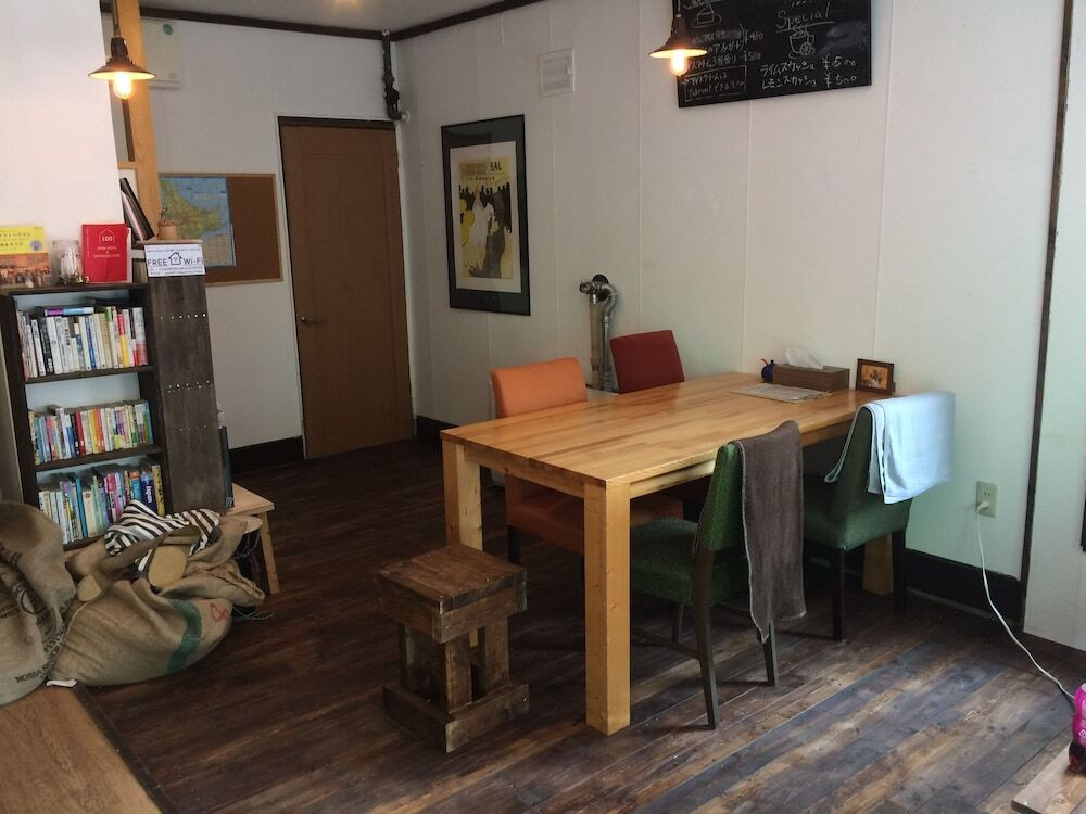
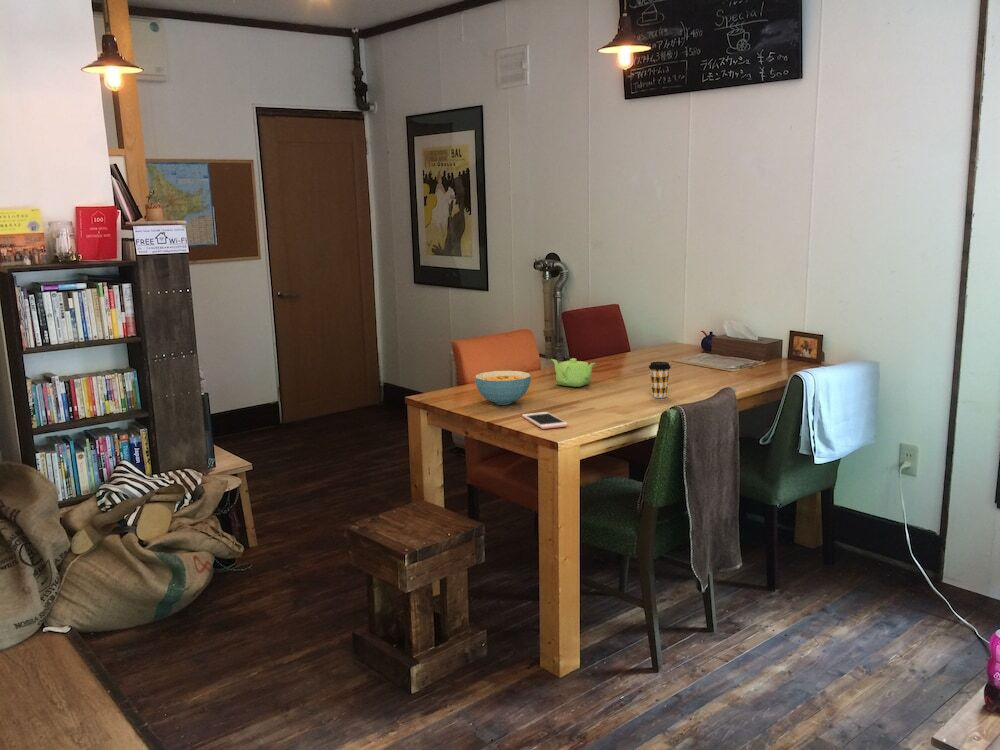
+ cell phone (544, 420)
+ teapot (573, 371)
+ cereal bowl (503, 389)
+ coffee cup (659, 379)
